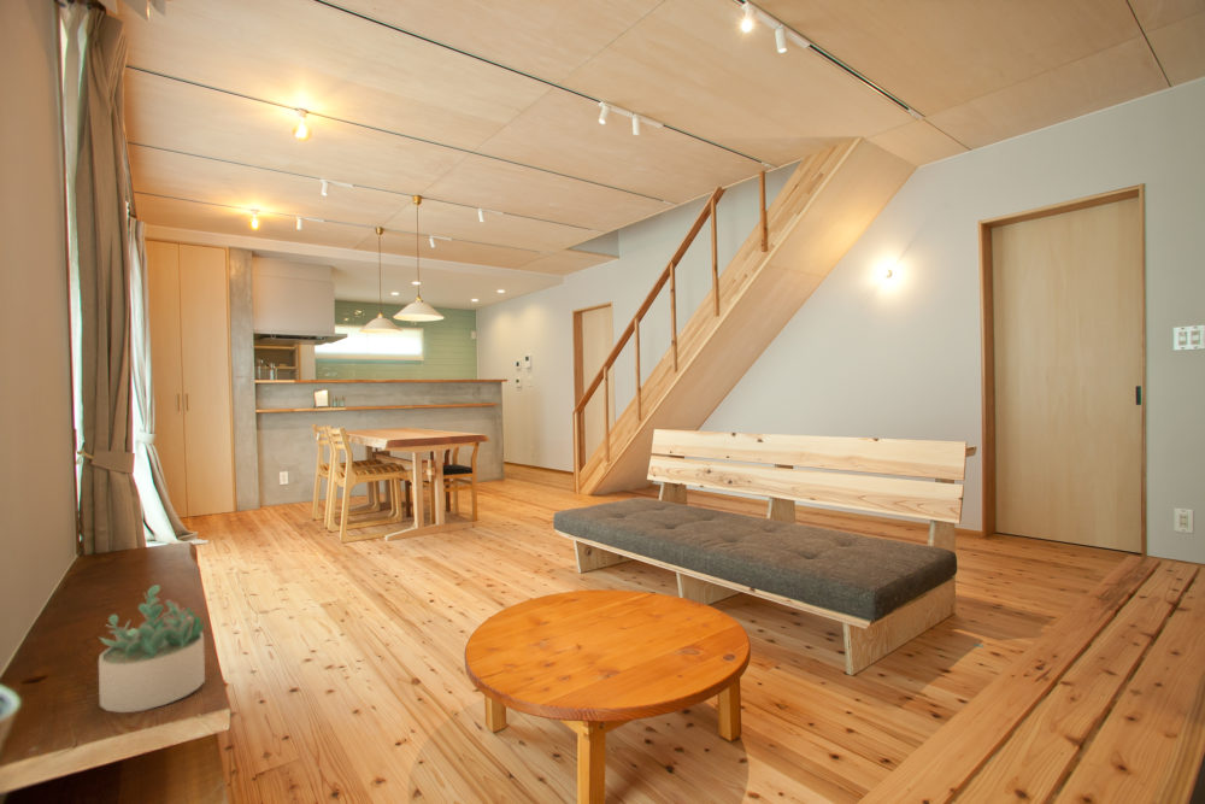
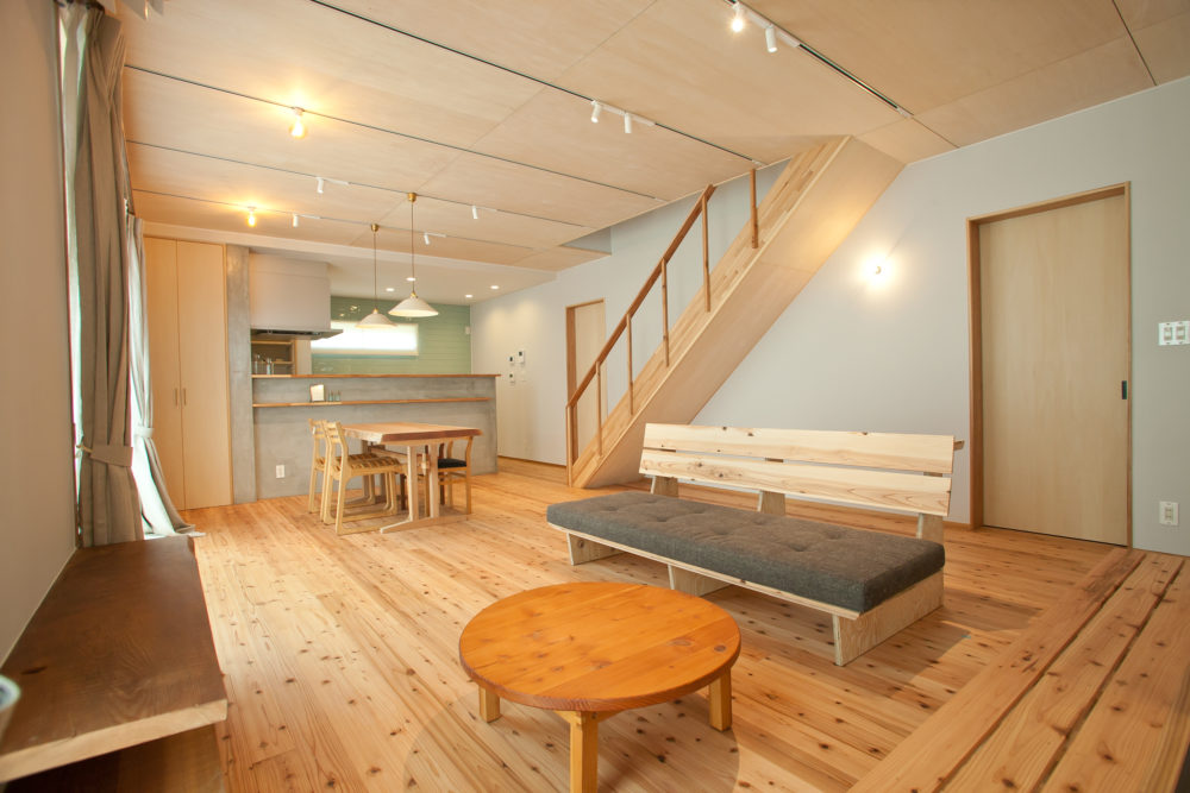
- succulent plant (152, 636)
